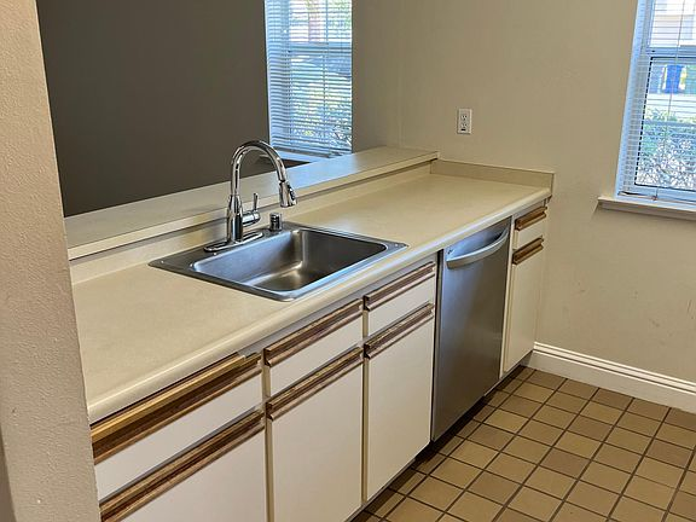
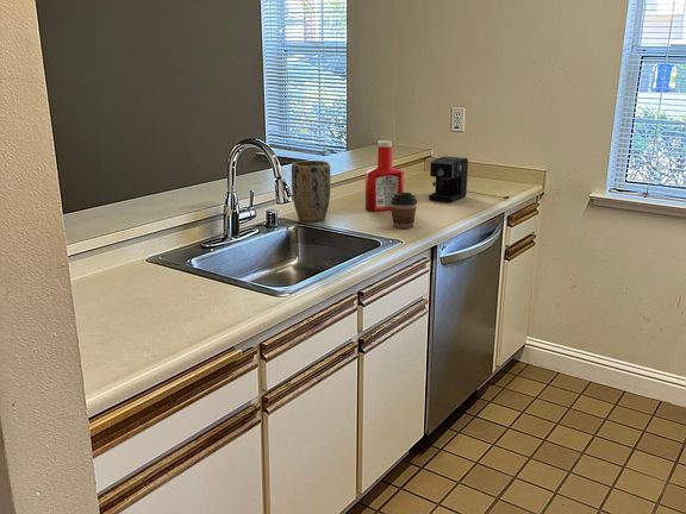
+ coffee maker (466, 180)
+ plant pot (311, 190)
+ coffee cup (403, 208)
+ soap bottle (383, 175)
